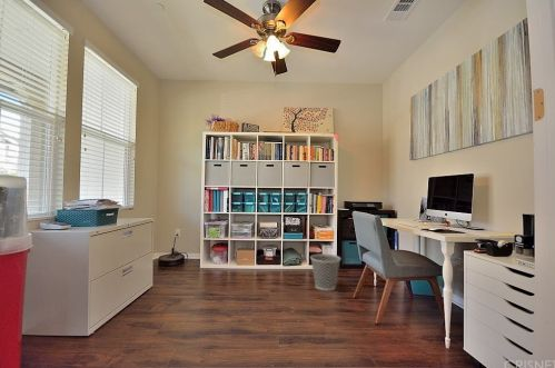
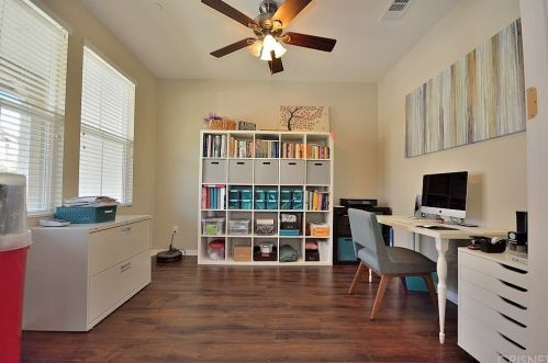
- wastebasket (325, 271)
